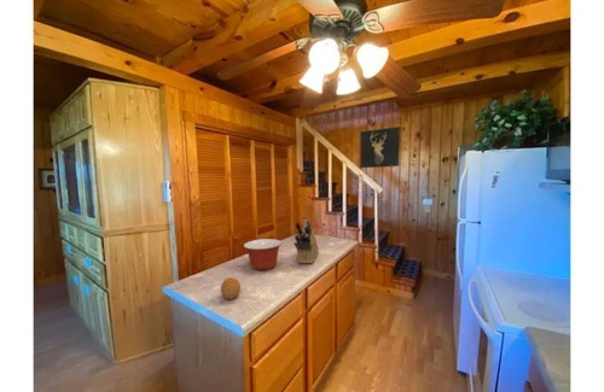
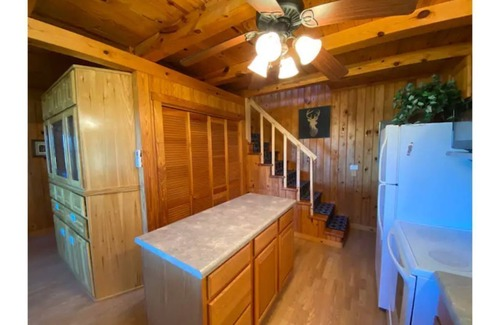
- knife block (306, 238)
- mixing bowl (263, 254)
- fruit (231, 287)
